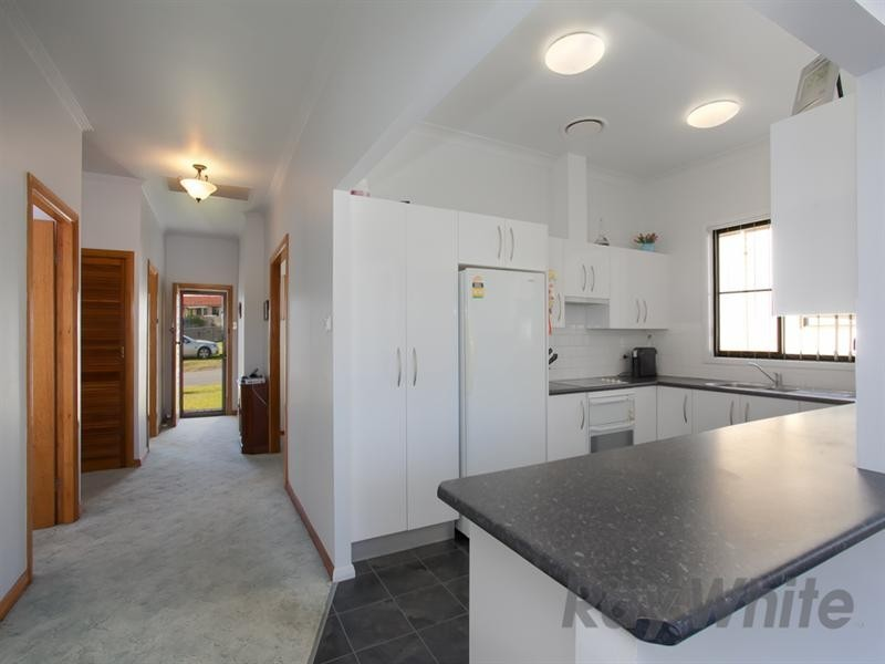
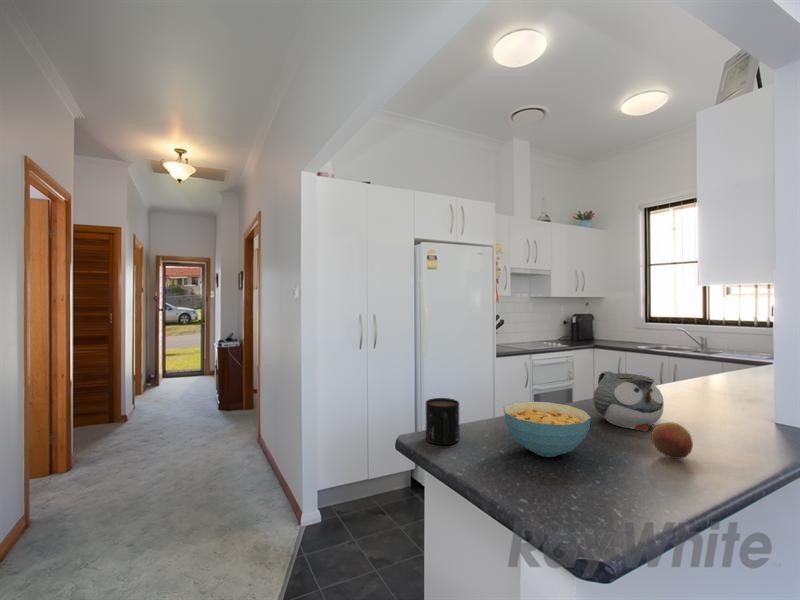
+ apple (672, 440)
+ mug (443, 423)
+ teapot (624, 396)
+ cereal bowl (545, 431)
